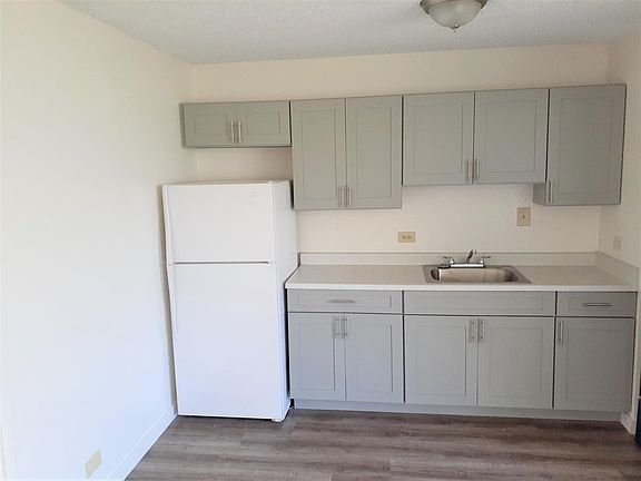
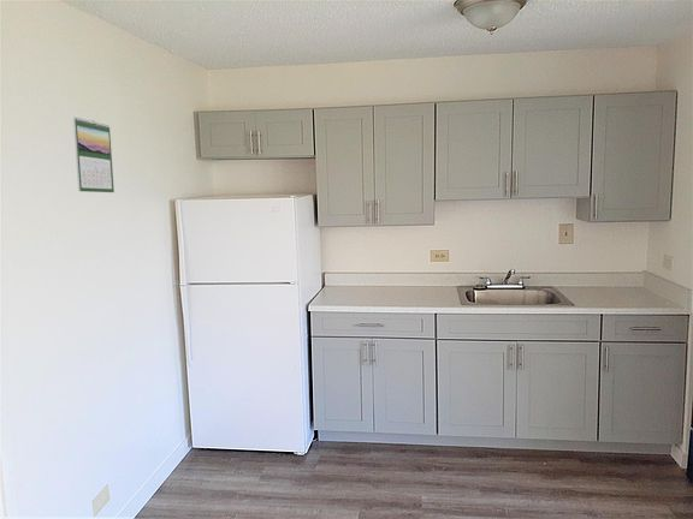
+ calendar (94, 155)
